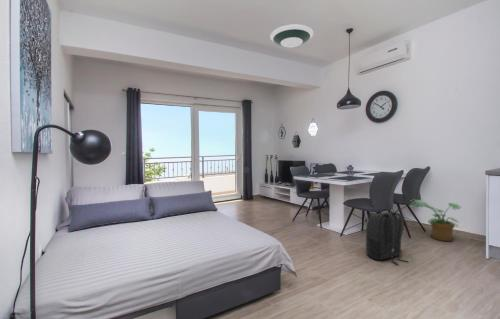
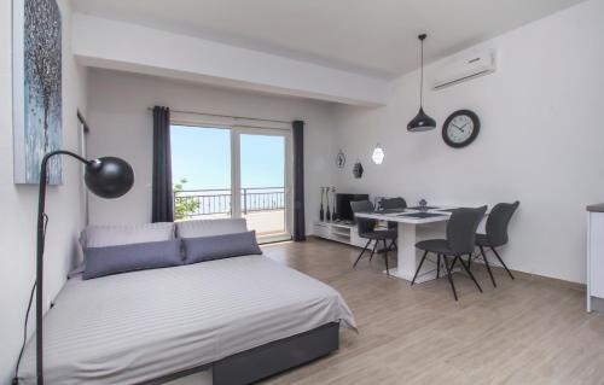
- potted plant (435, 218)
- backpack (387, 233)
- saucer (291, 40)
